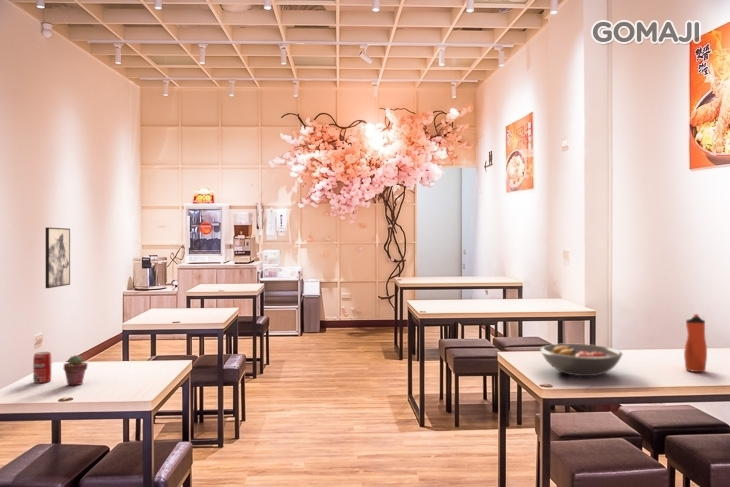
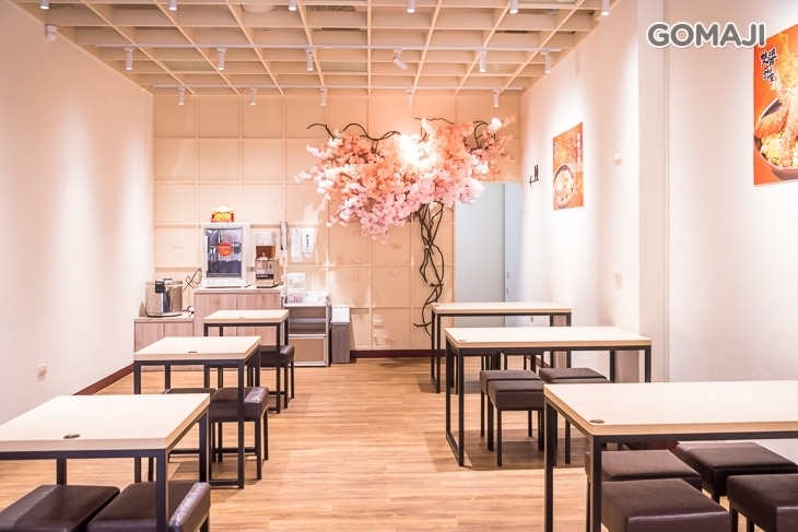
- beverage can (42, 367)
- wall art (58, 257)
- fruit bowl (580, 358)
- potted succulent (75, 369)
- water bottle (695, 342)
